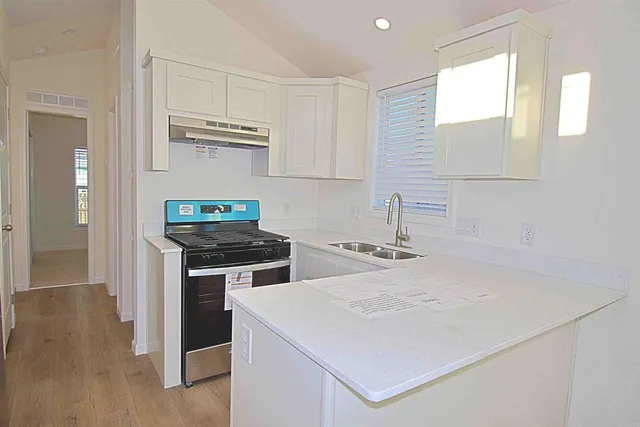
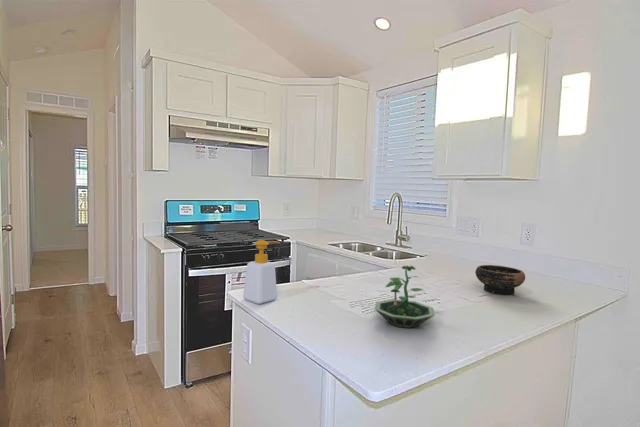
+ bowl (499, 280)
+ terrarium (406, 276)
+ soap bottle (265, 269)
